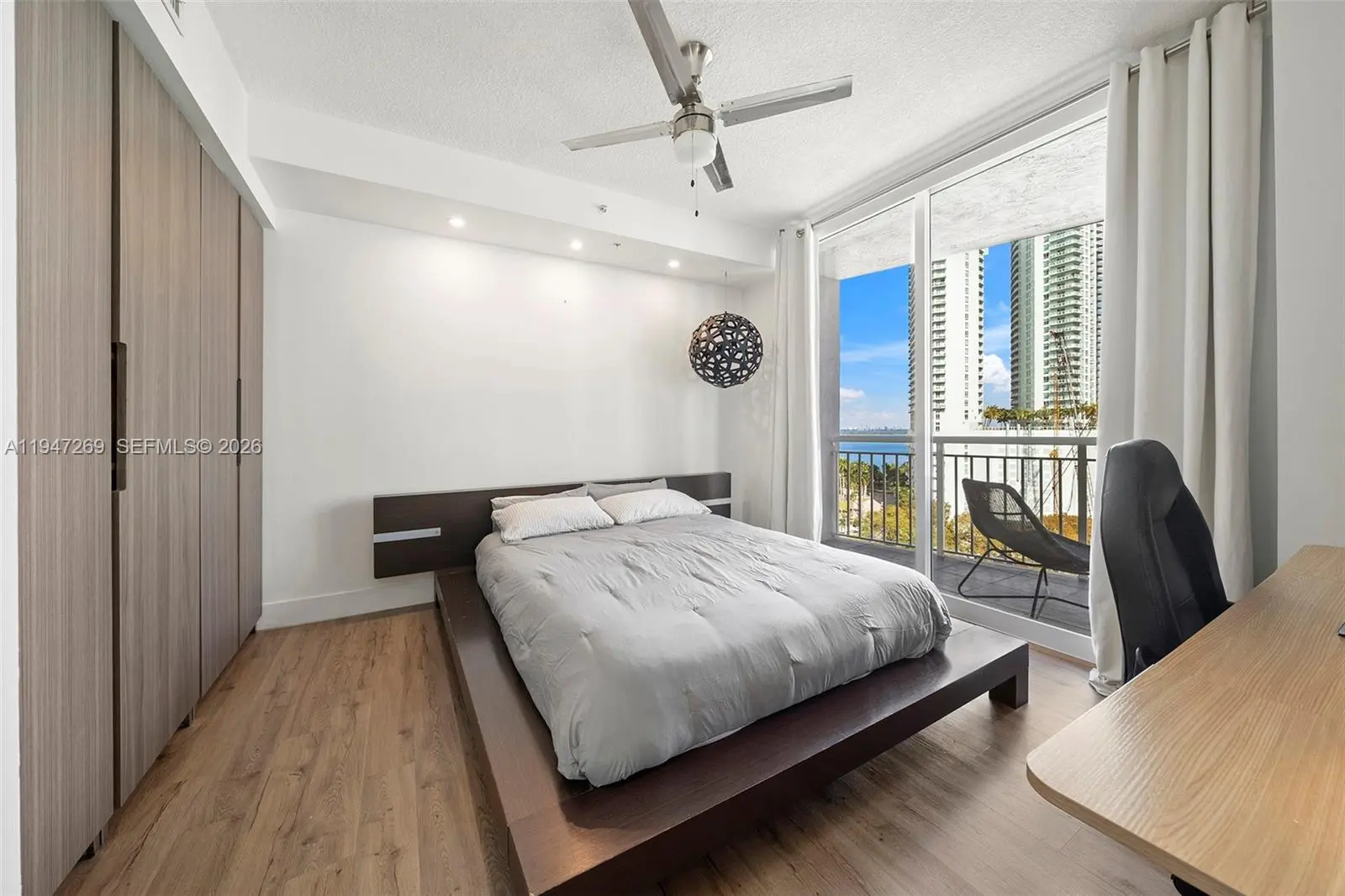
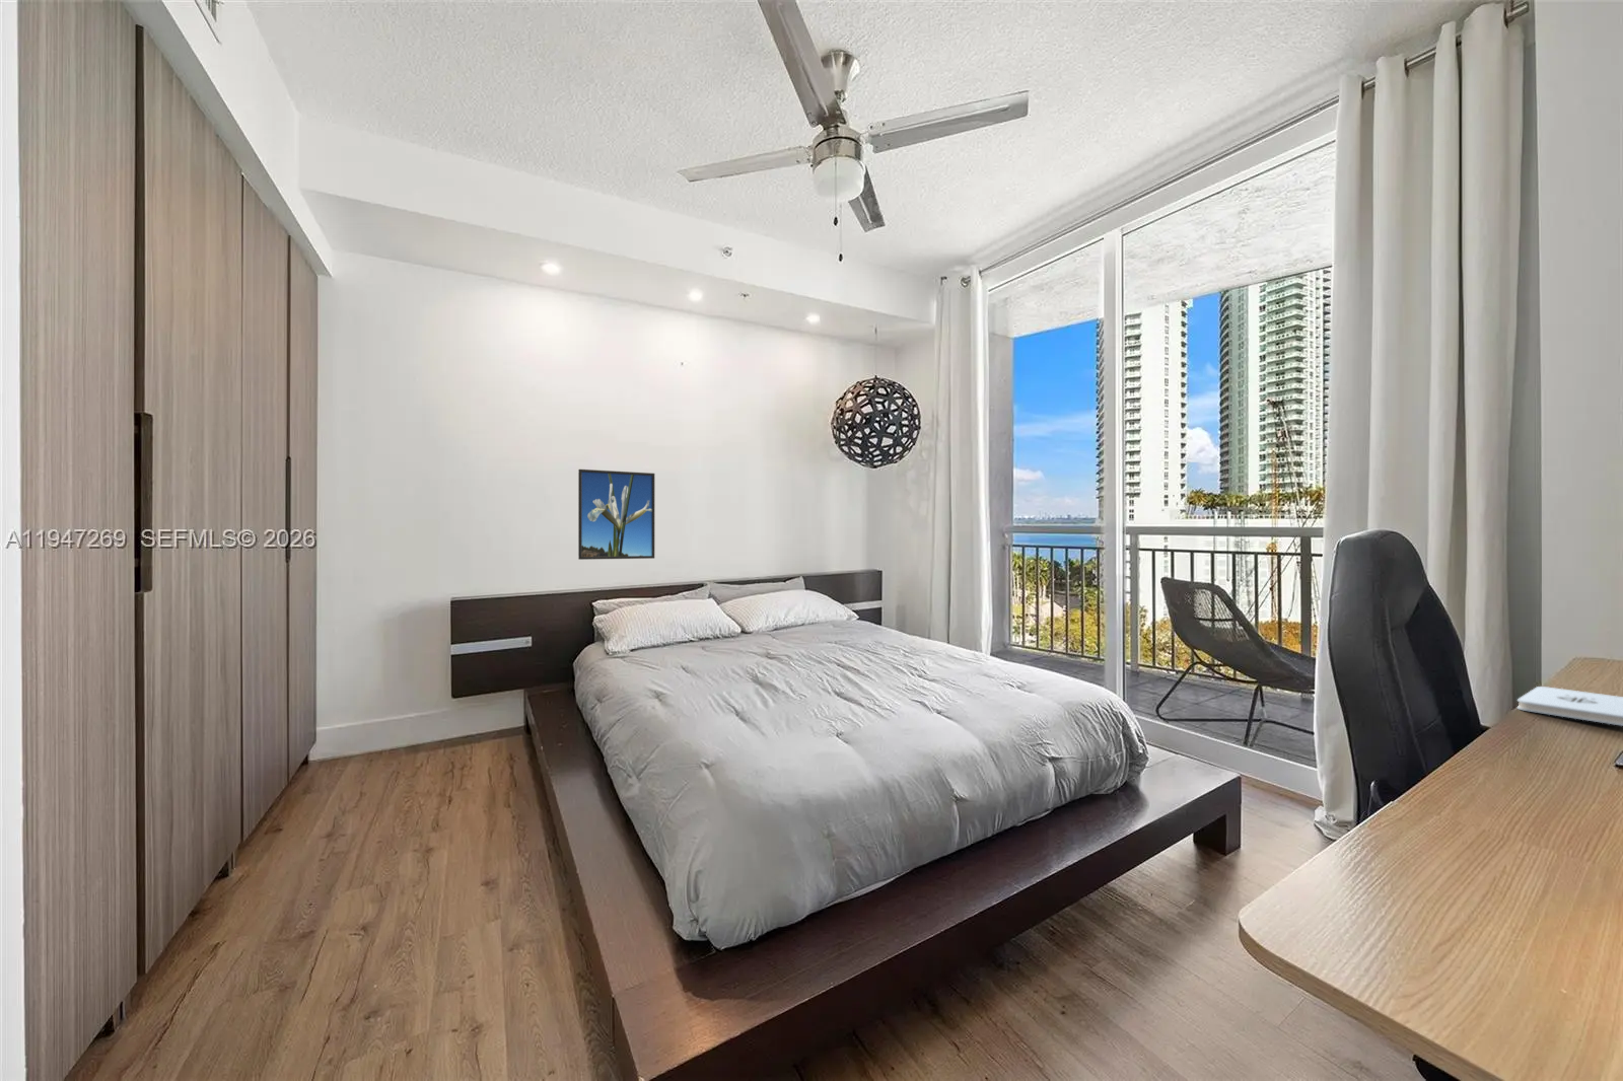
+ notepad (1578, 703)
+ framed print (617, 515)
